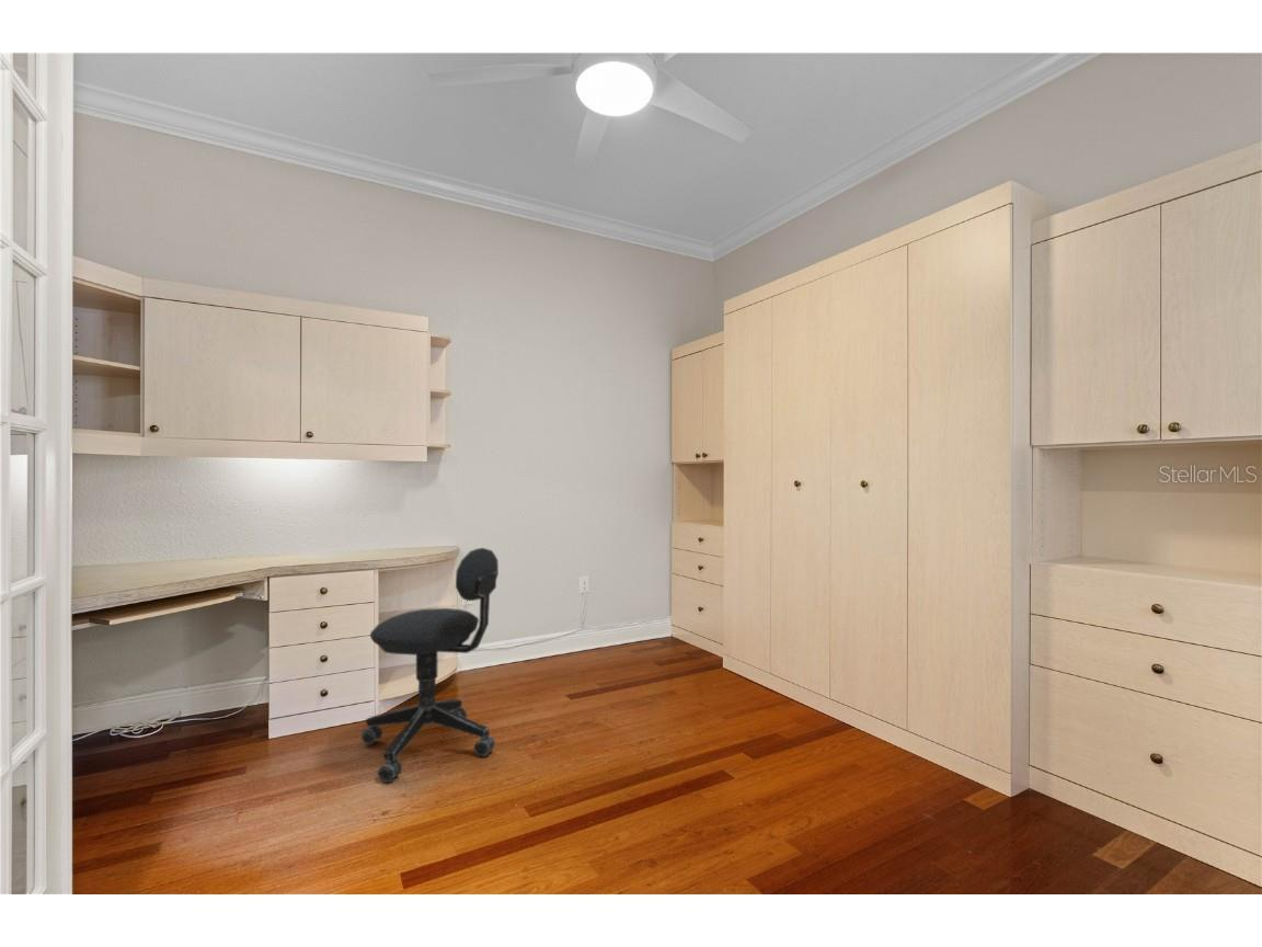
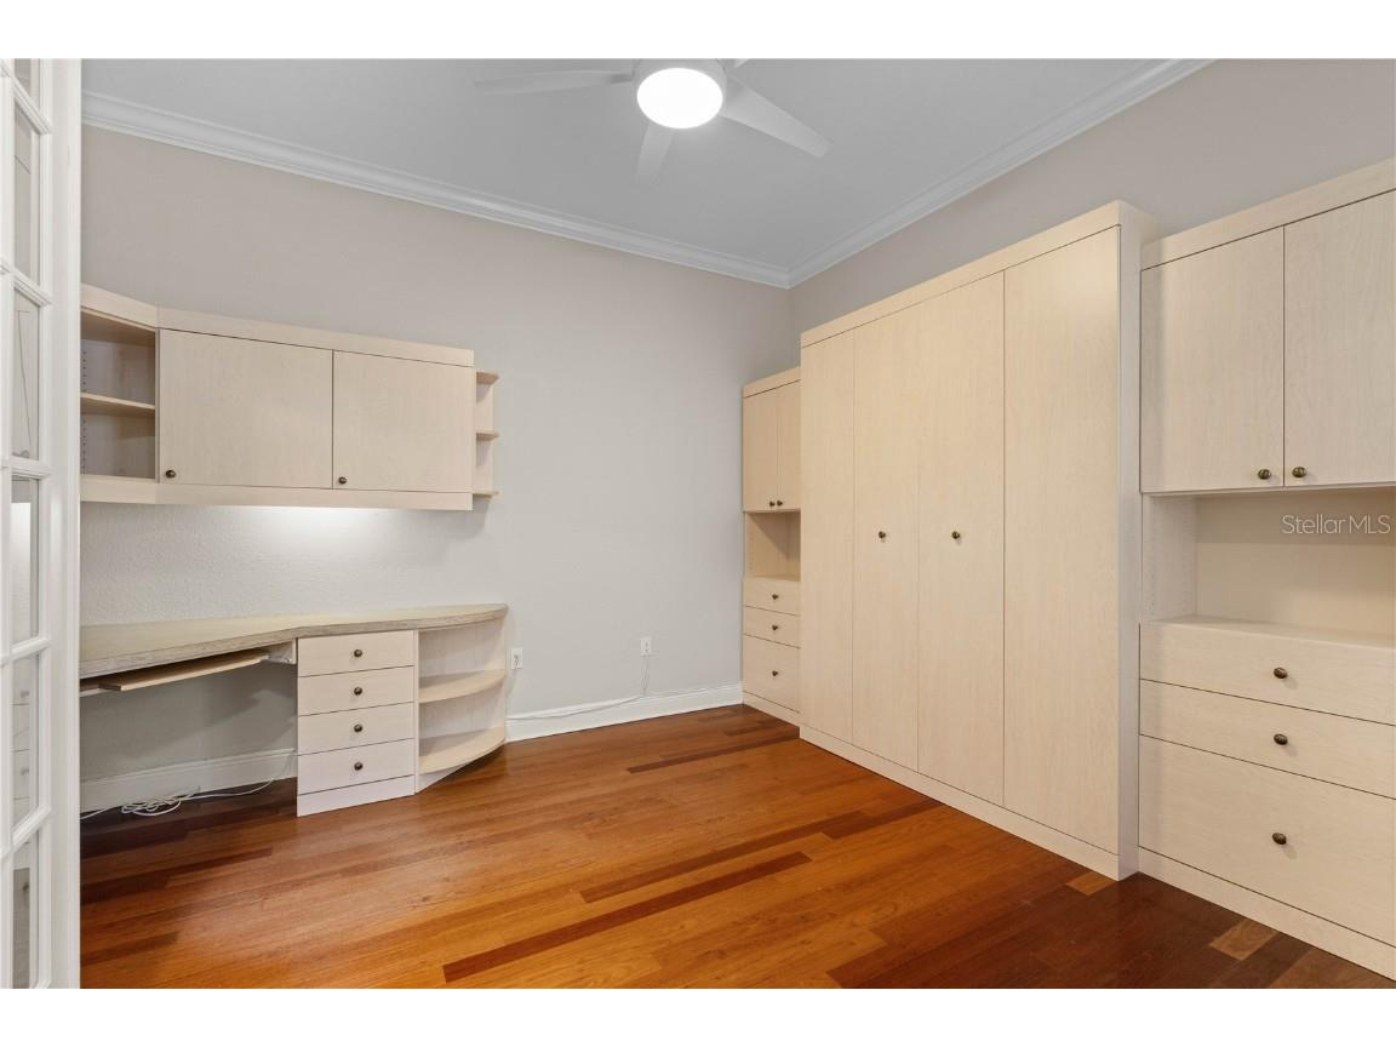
- office chair (426, 648)
